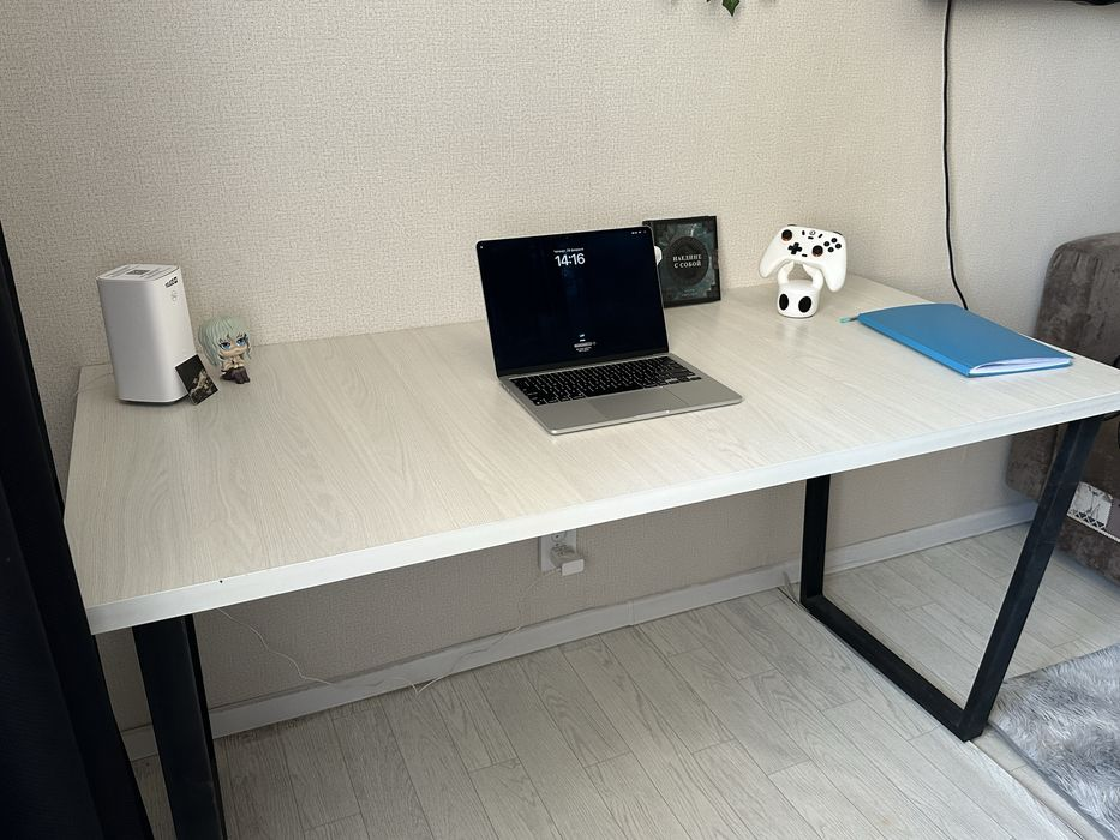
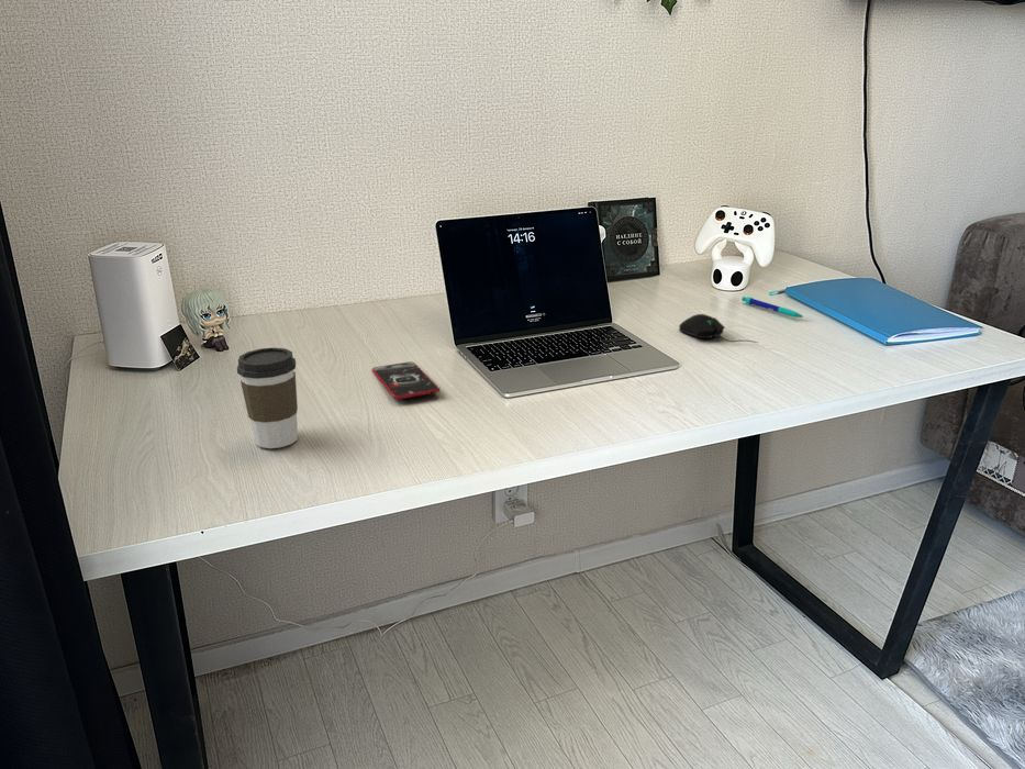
+ smartphone (404, 379)
+ coffee cup (270, 398)
+ pen (772, 307)
+ computer mouse (715, 326)
